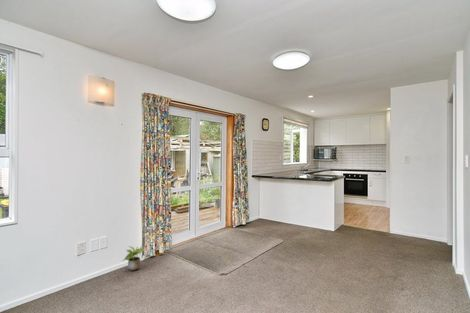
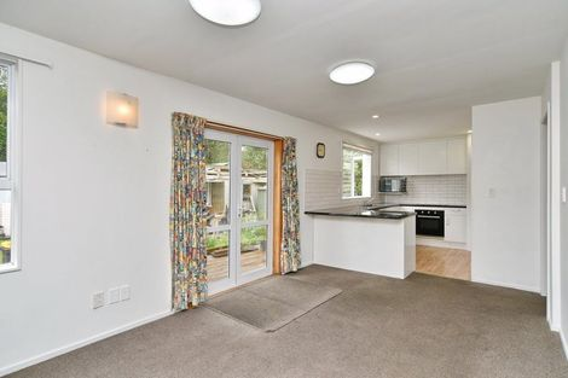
- potted plant (133, 257)
